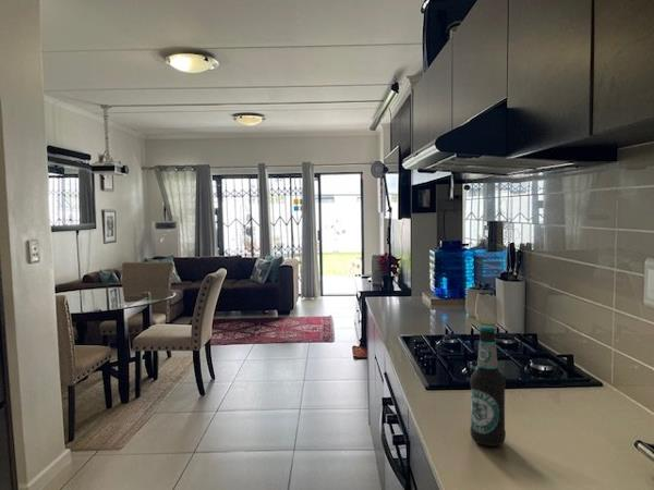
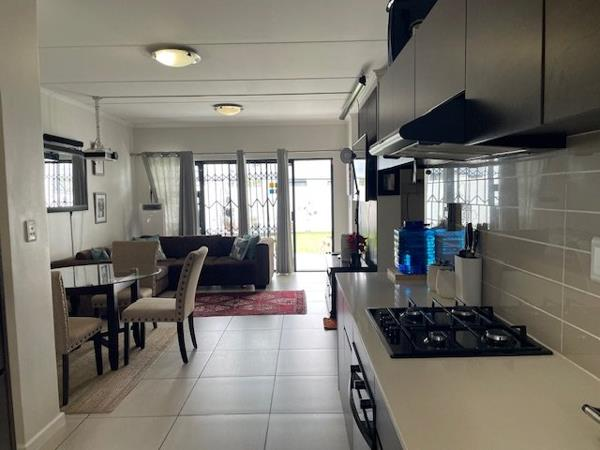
- bottle (487, 383)
